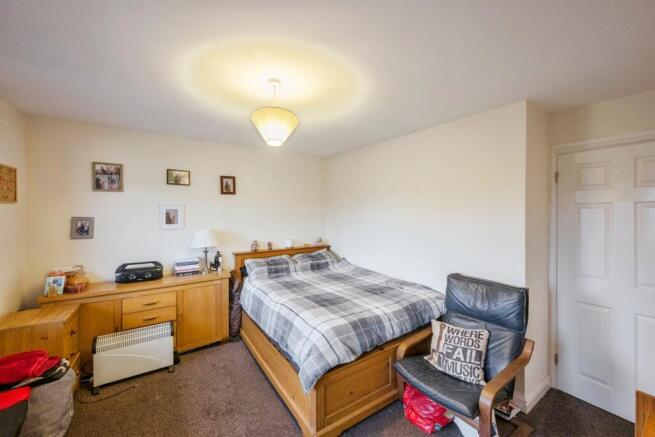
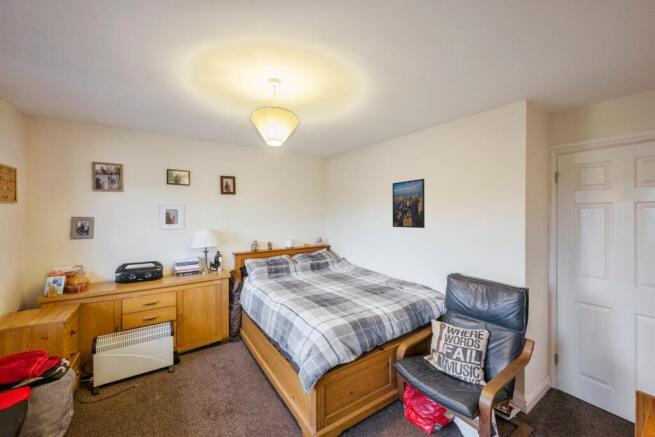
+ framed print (407, 204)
